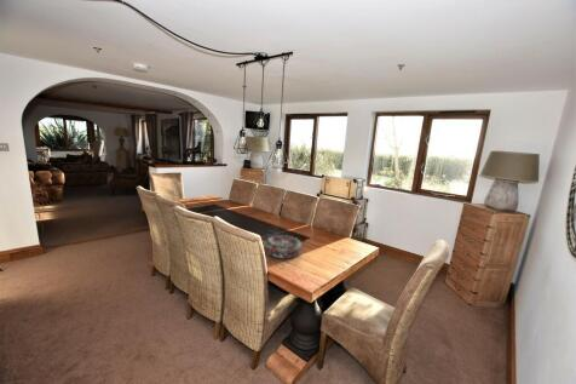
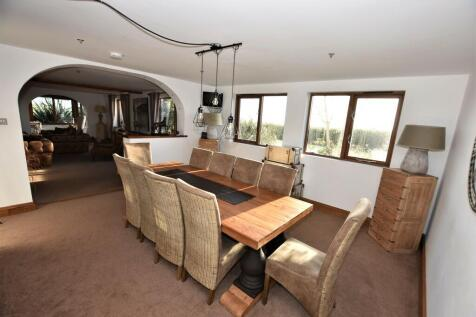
- decorative bowl (282, 246)
